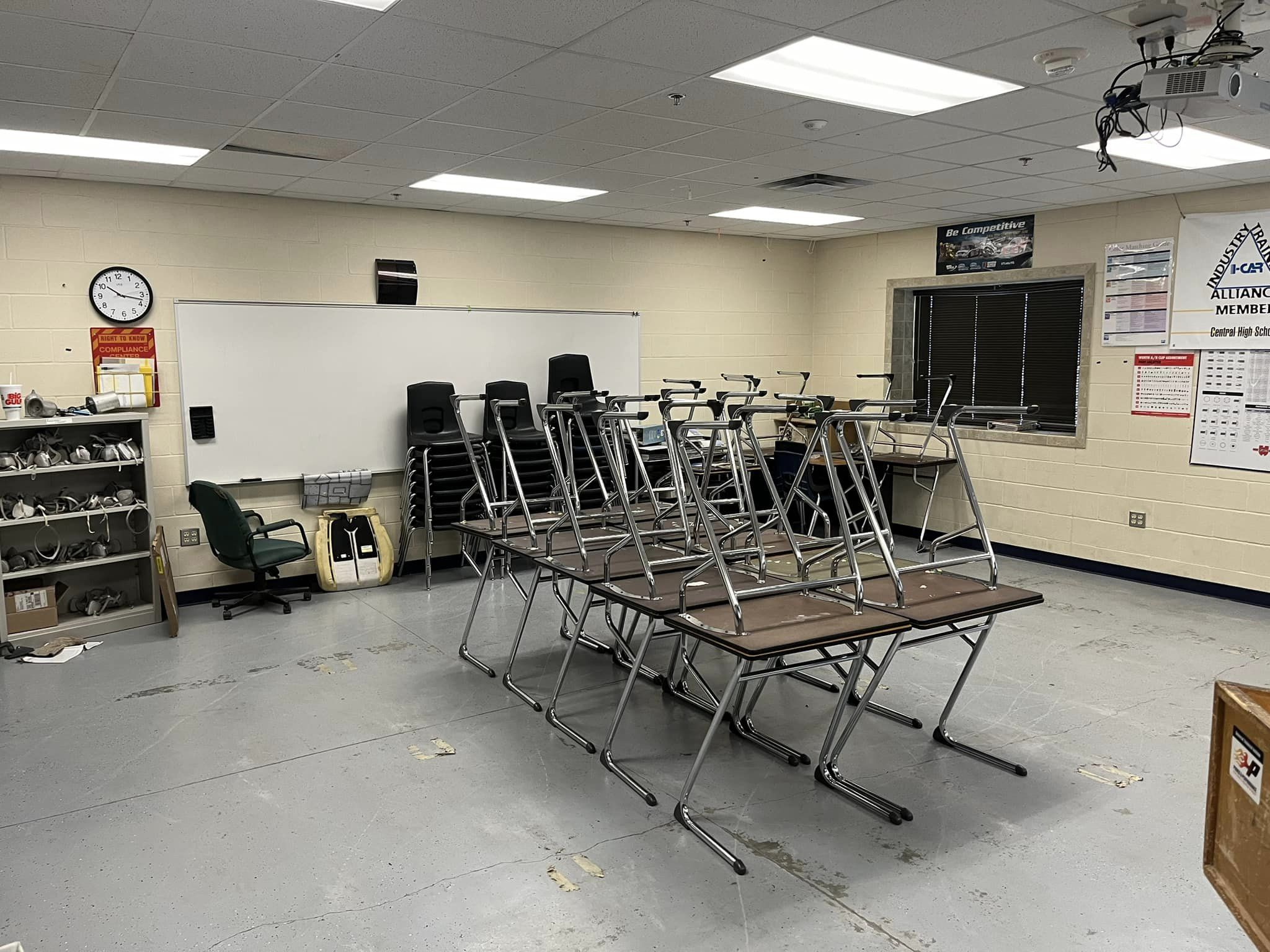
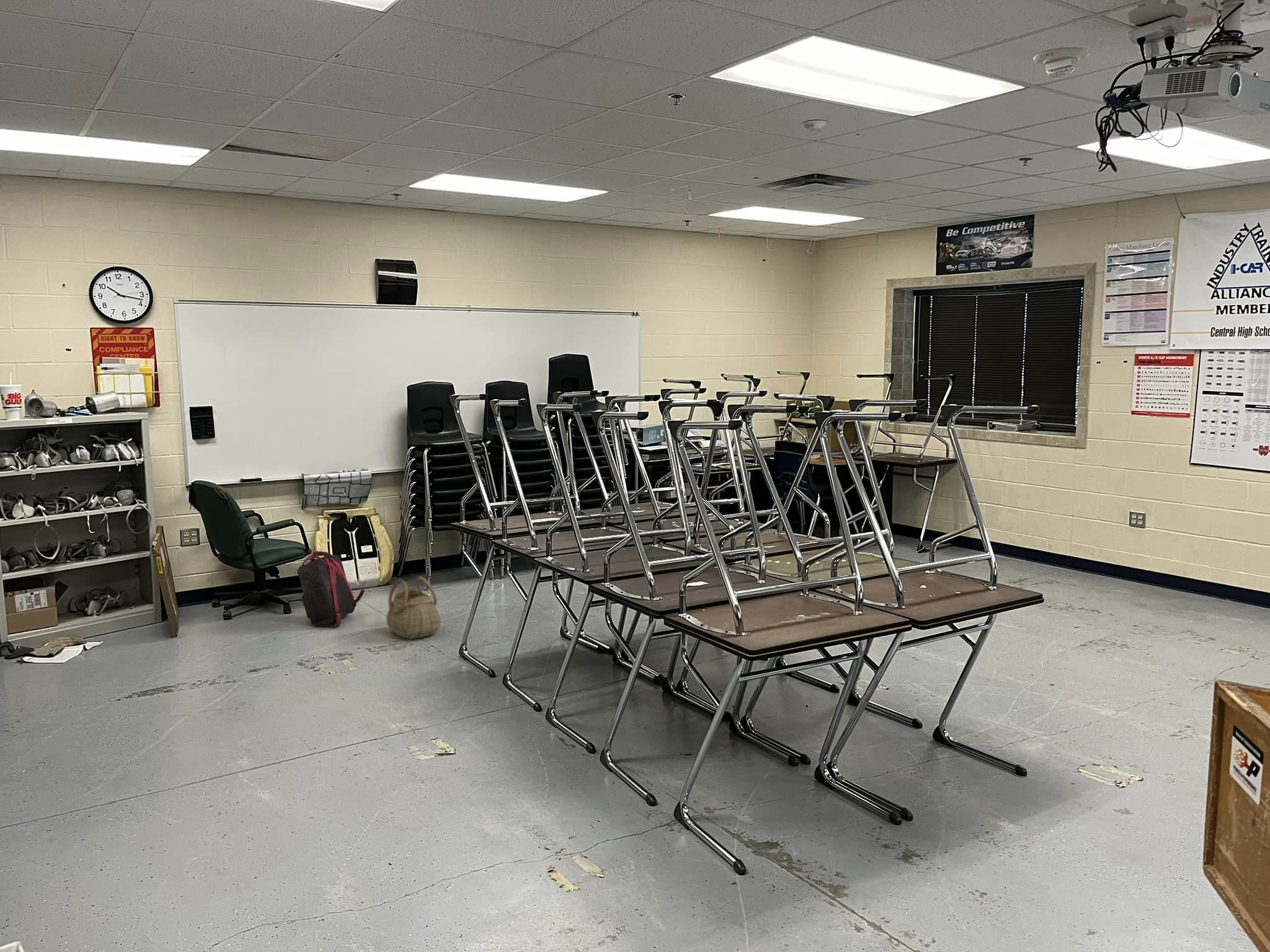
+ backpack (329, 586)
+ basket (412, 606)
